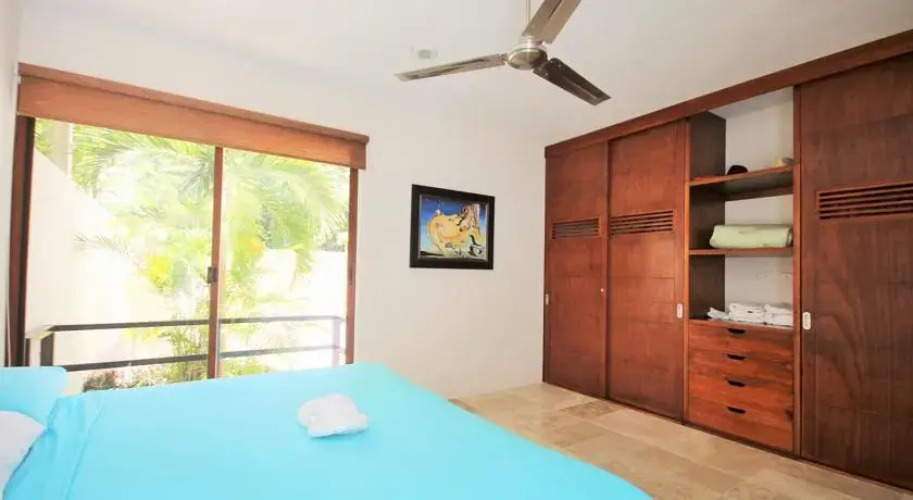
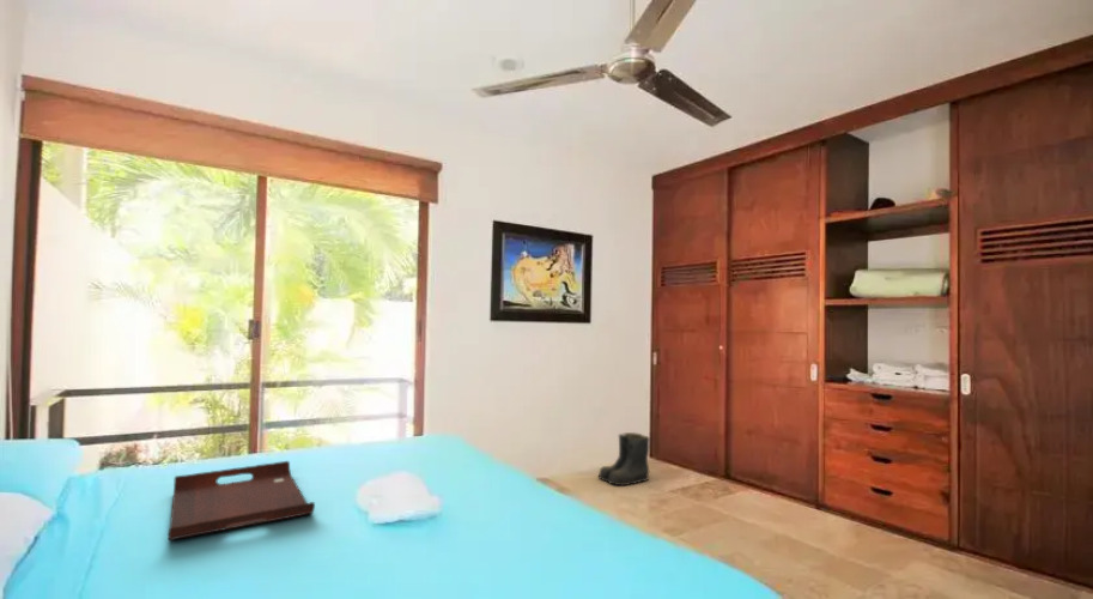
+ boots (624, 456)
+ serving tray (239, 496)
